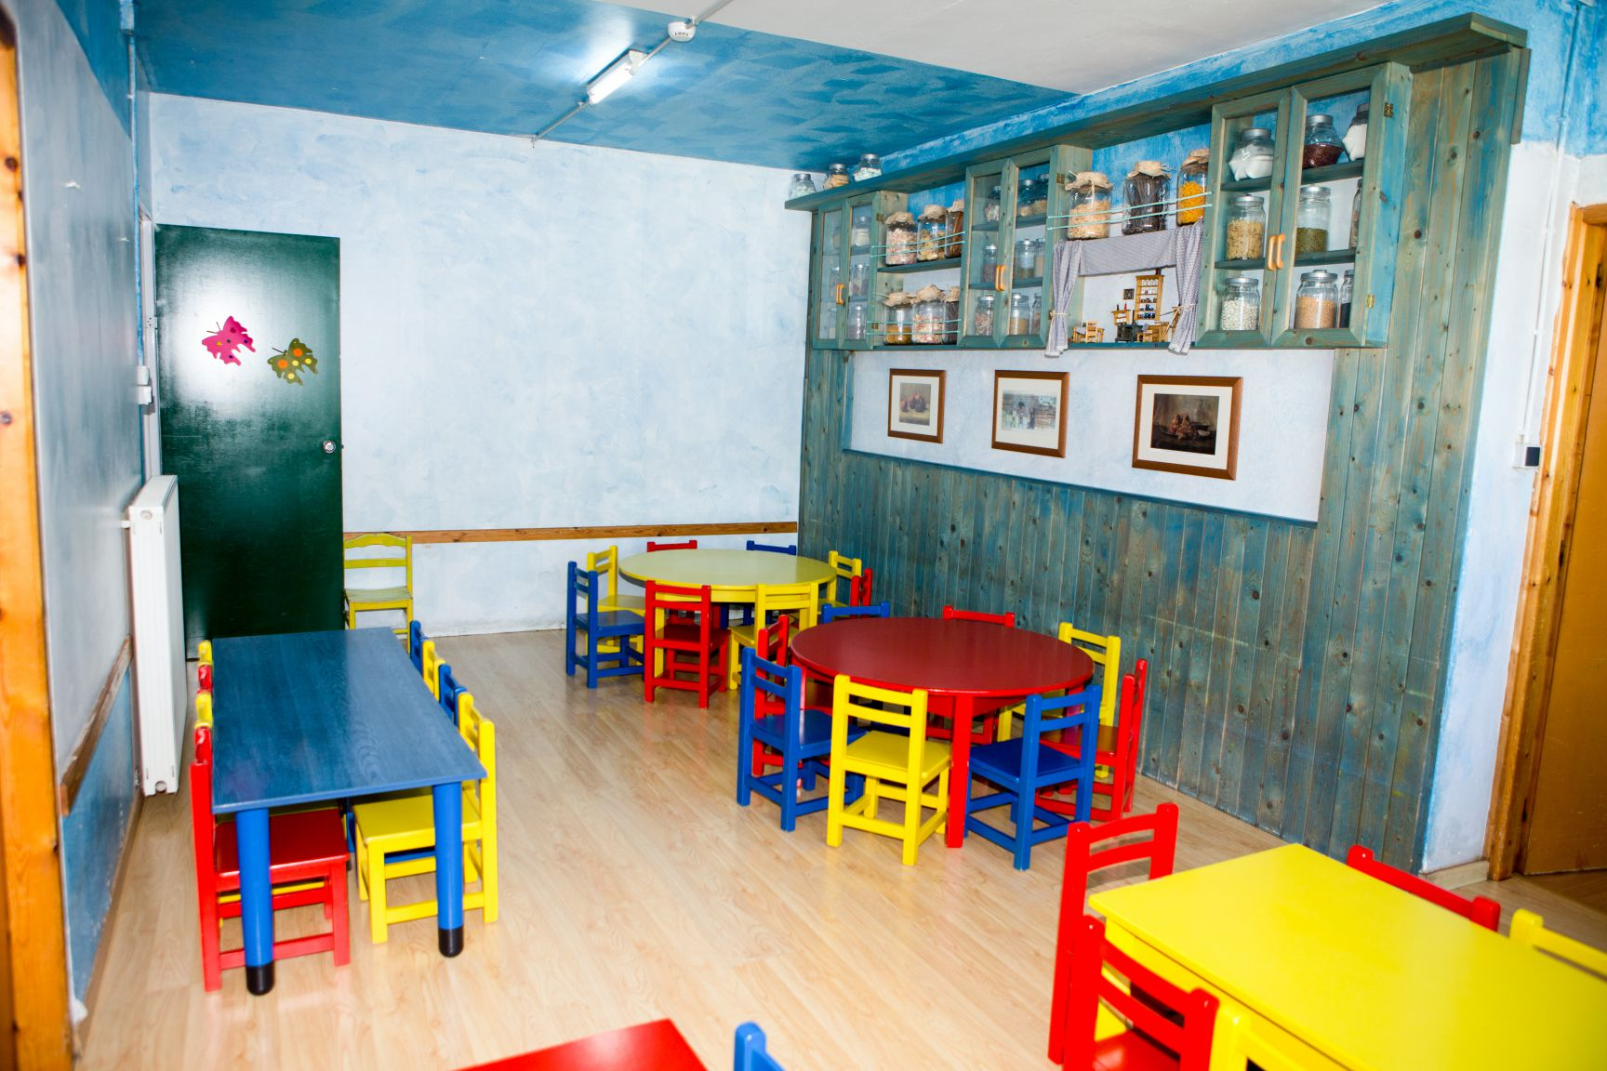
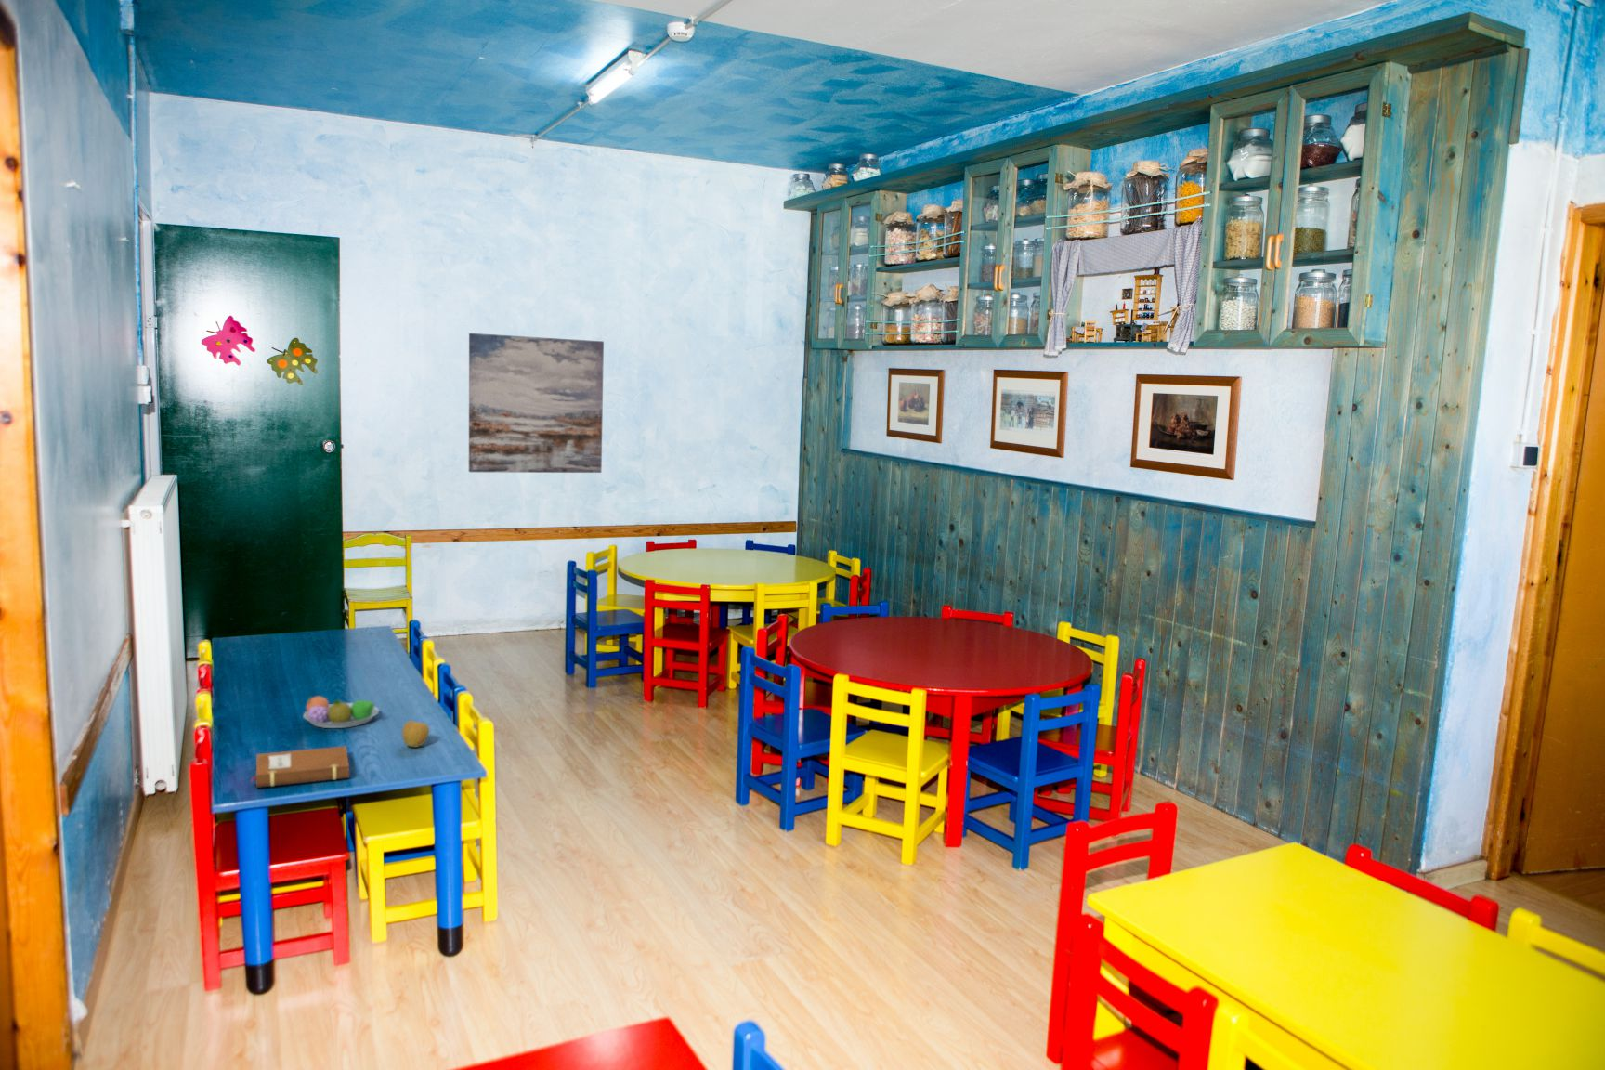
+ wall art (537, 405)
+ fruit bowl (343, 707)
+ notebook (300, 767)
+ apple (416, 733)
